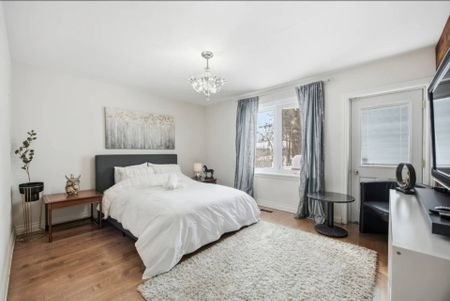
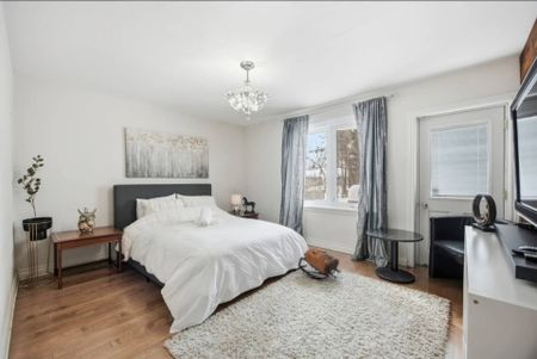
+ backpack (320, 264)
